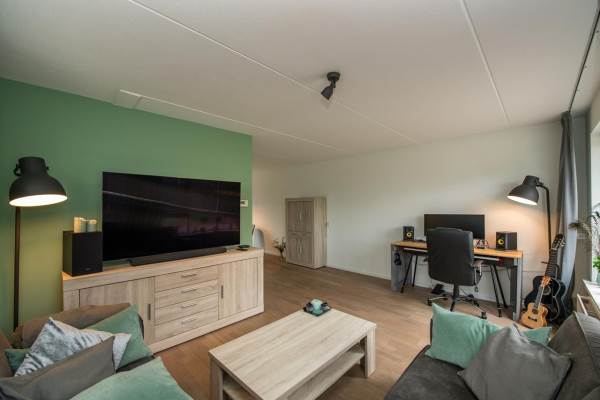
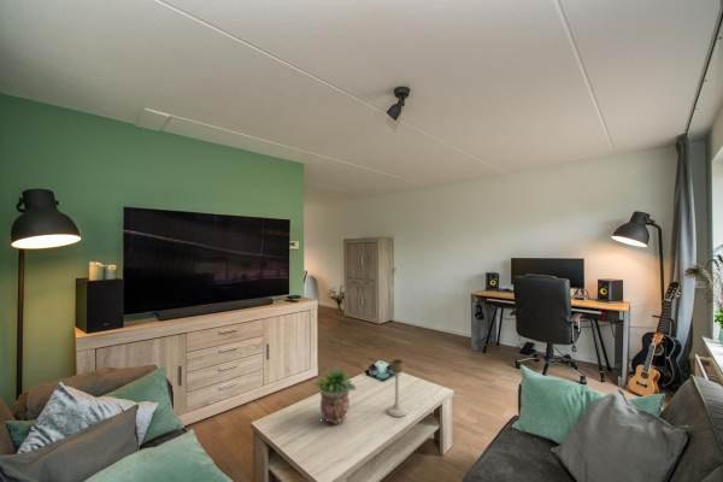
+ candle holder (396, 386)
+ potted plant (334, 392)
